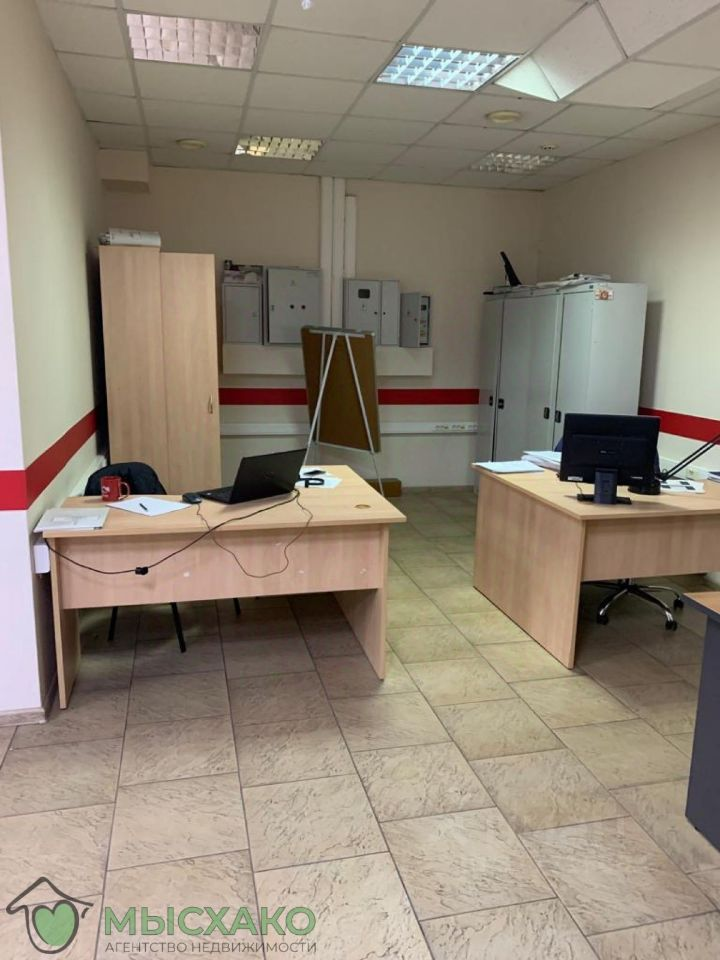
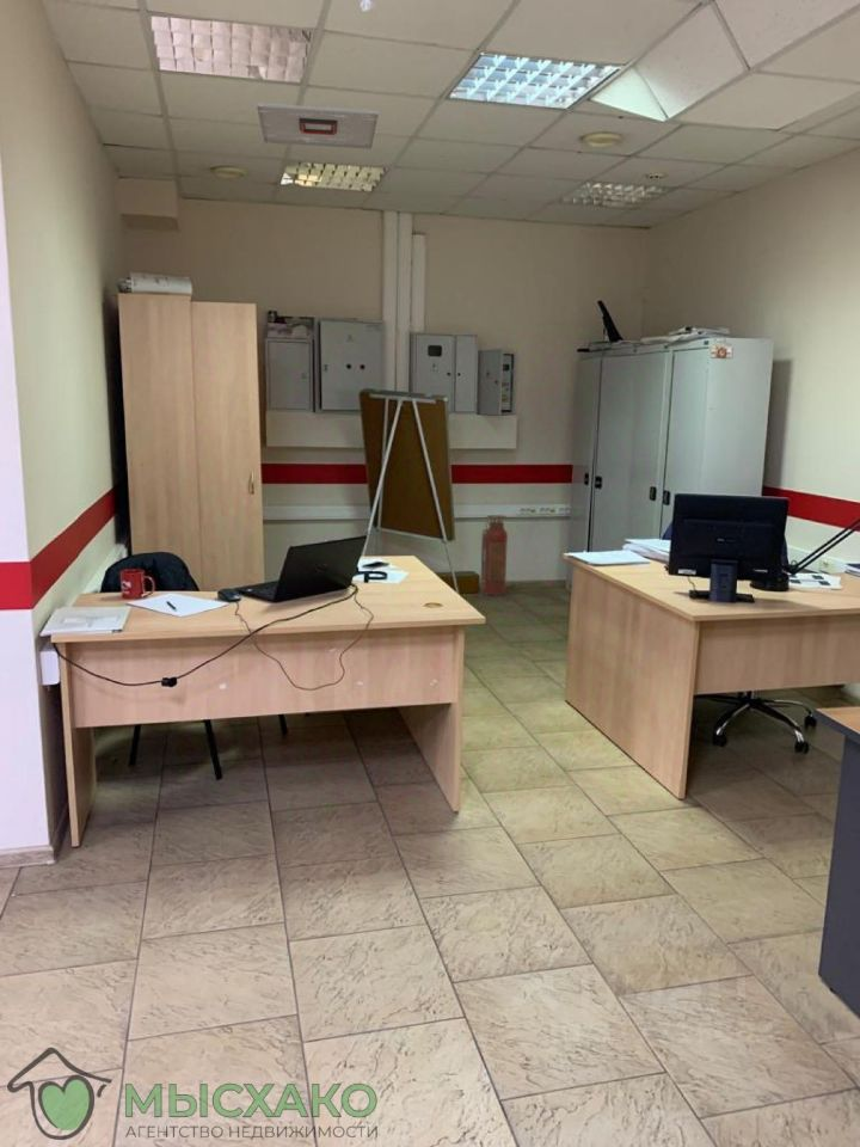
+ ceiling vent (318, 127)
+ fire extinguisher (493, 554)
